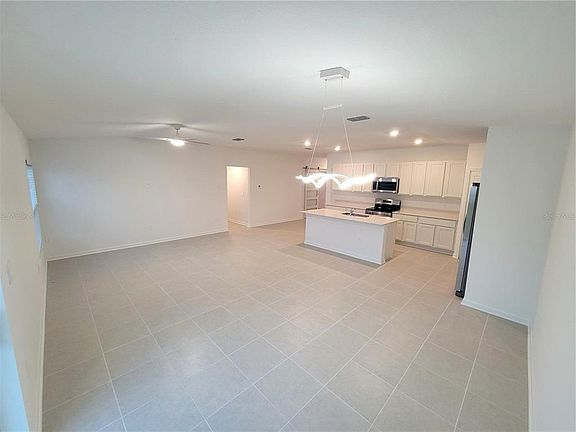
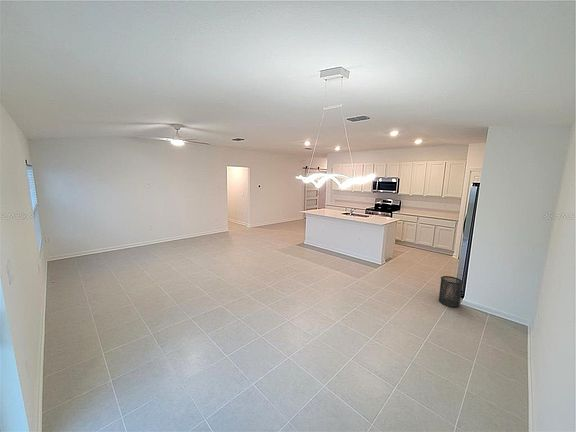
+ trash can (450, 291)
